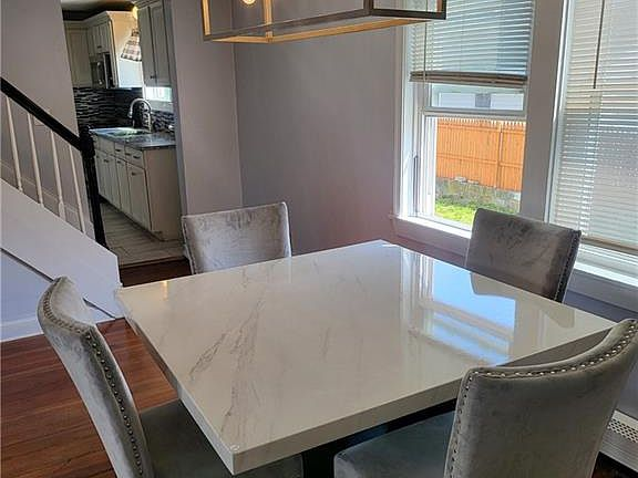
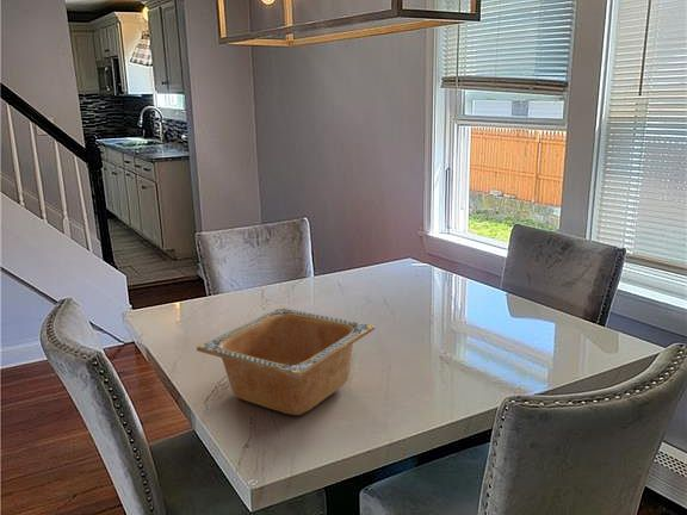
+ serving bowl (289, 362)
